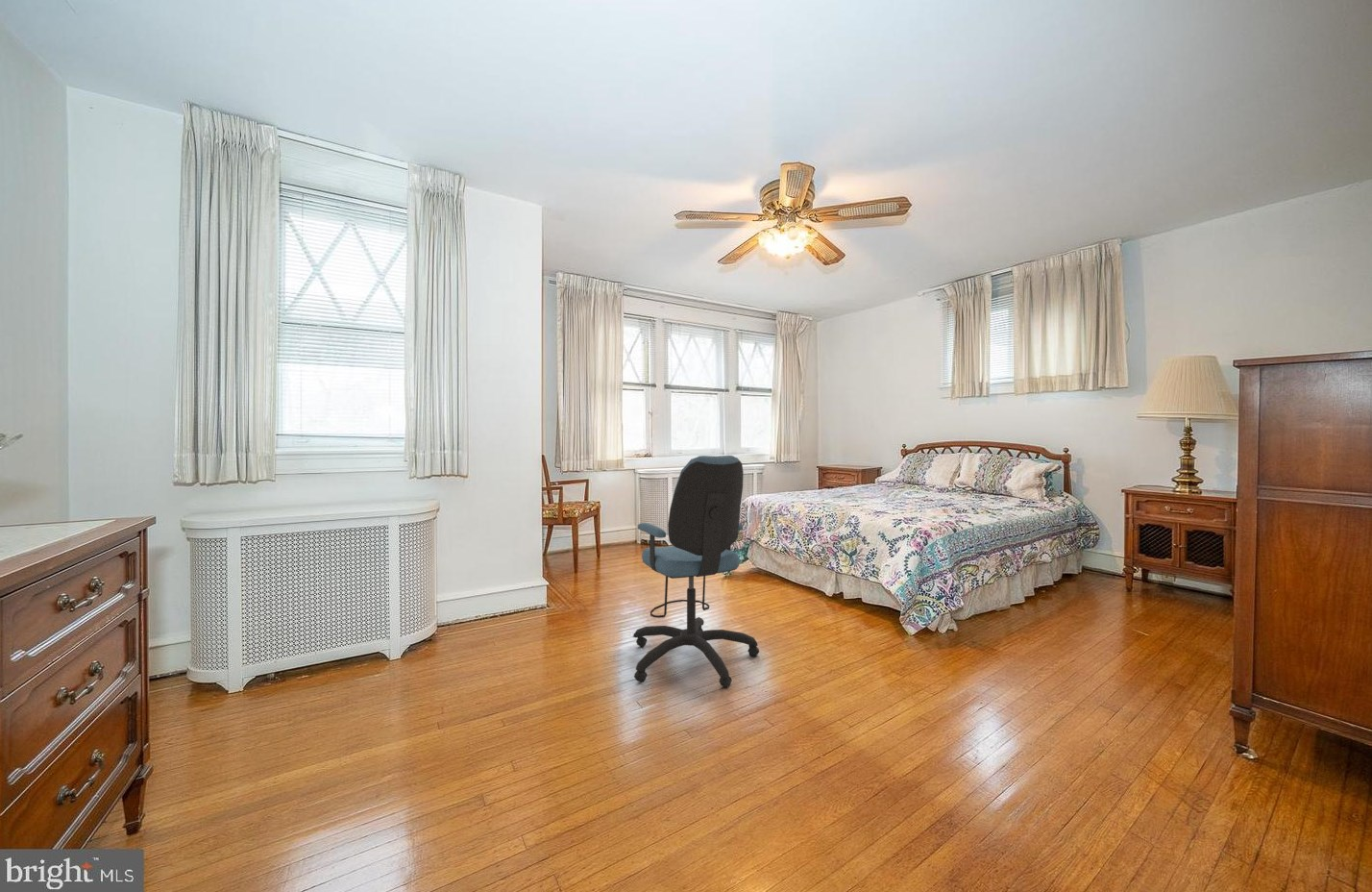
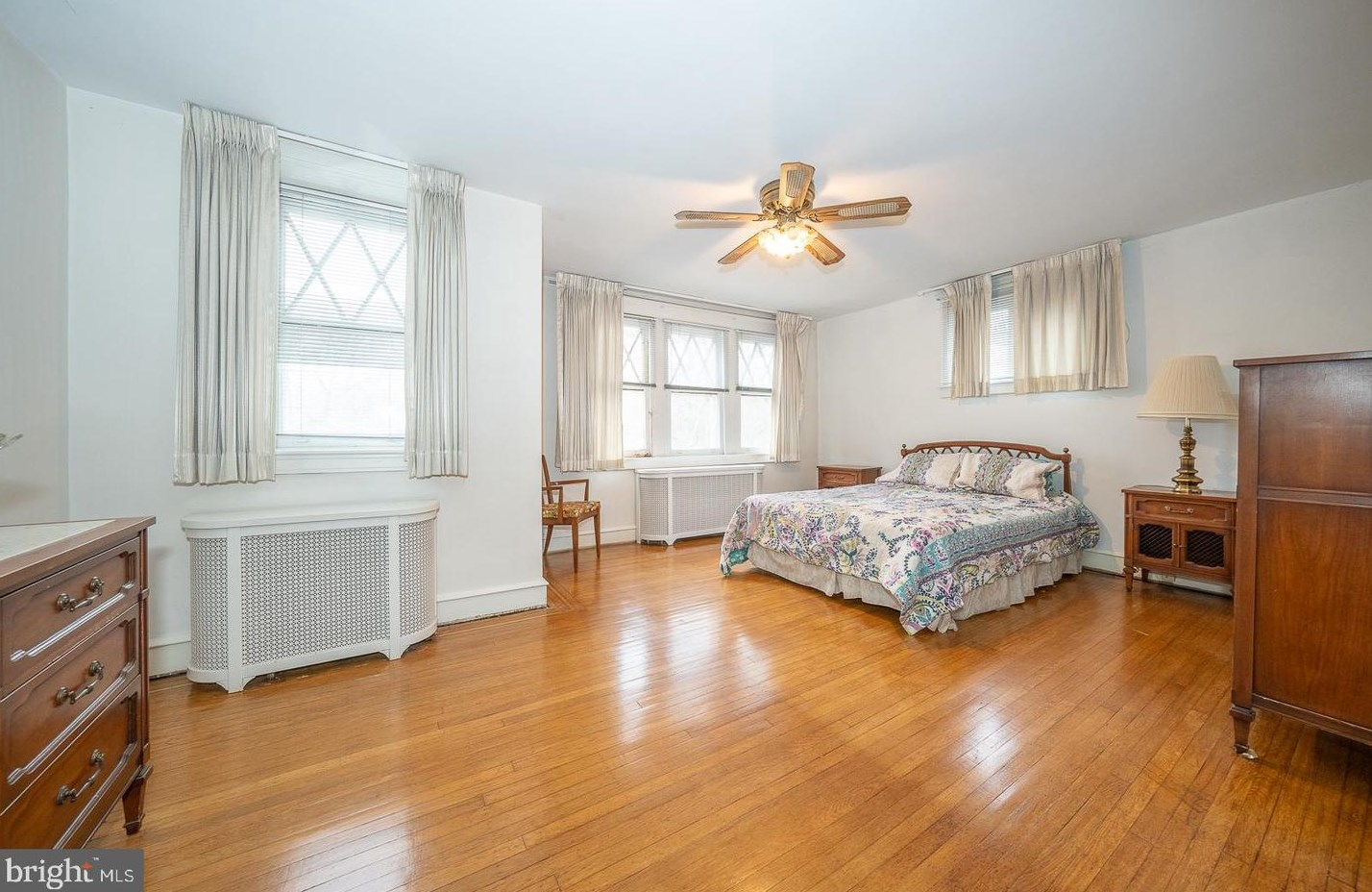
- office chair (693, 558)
